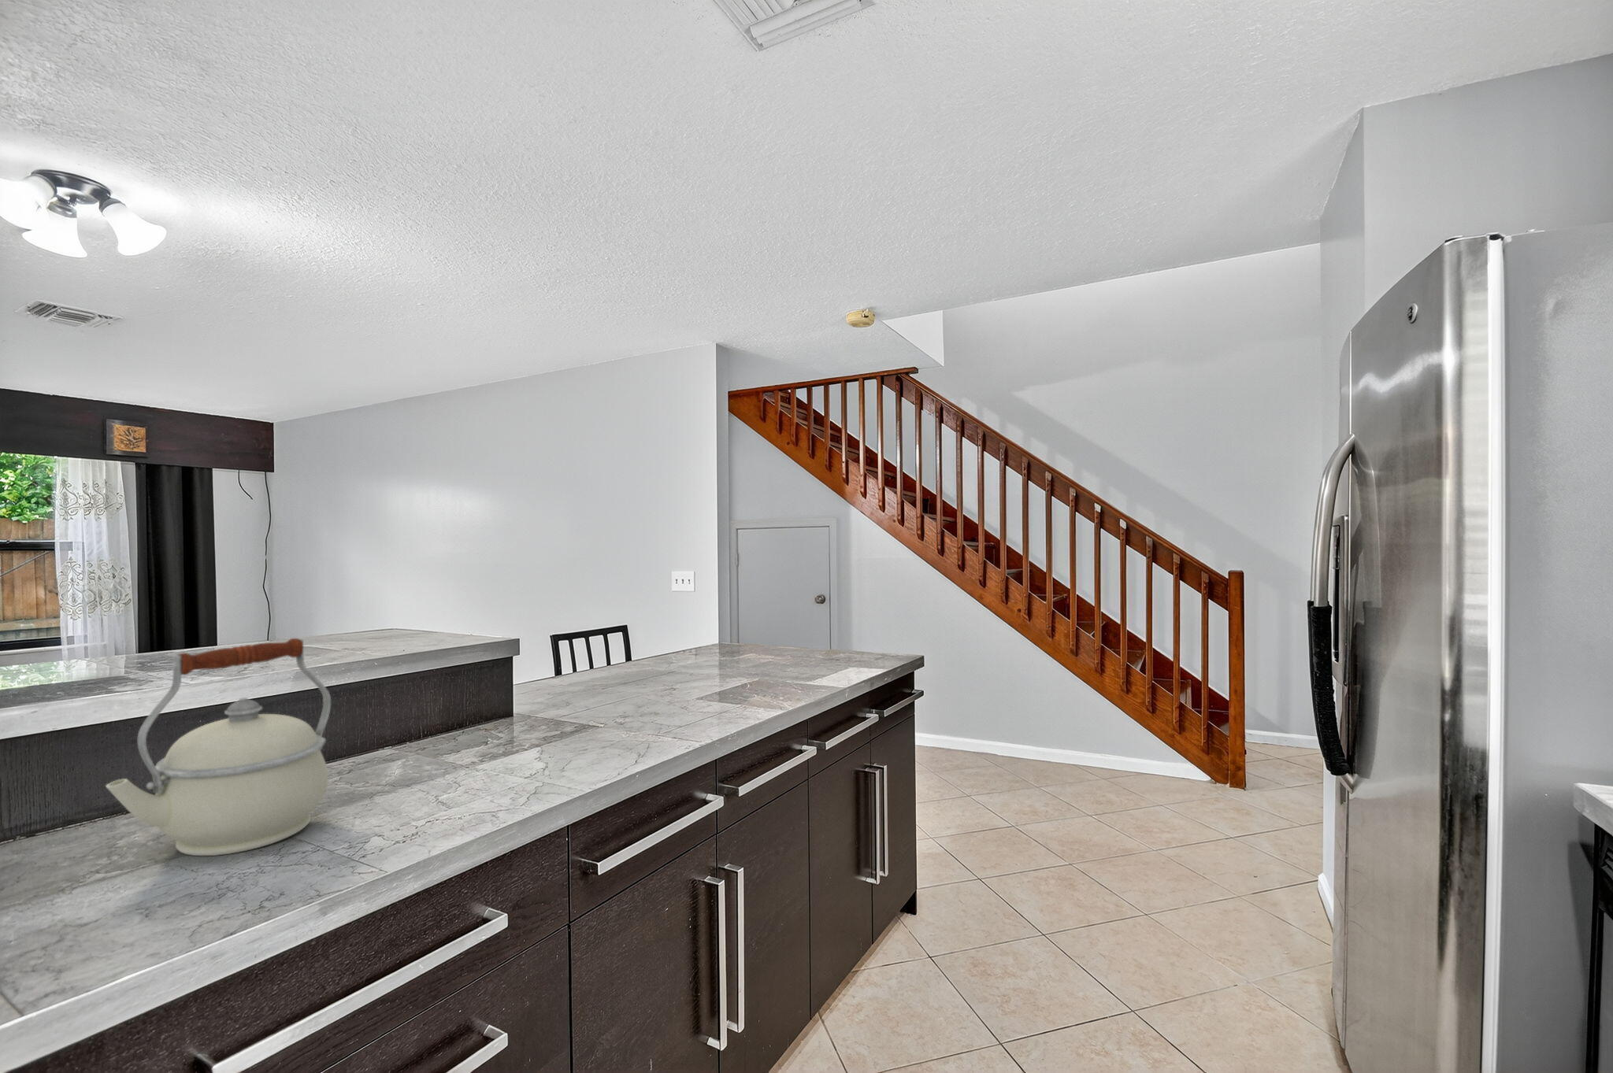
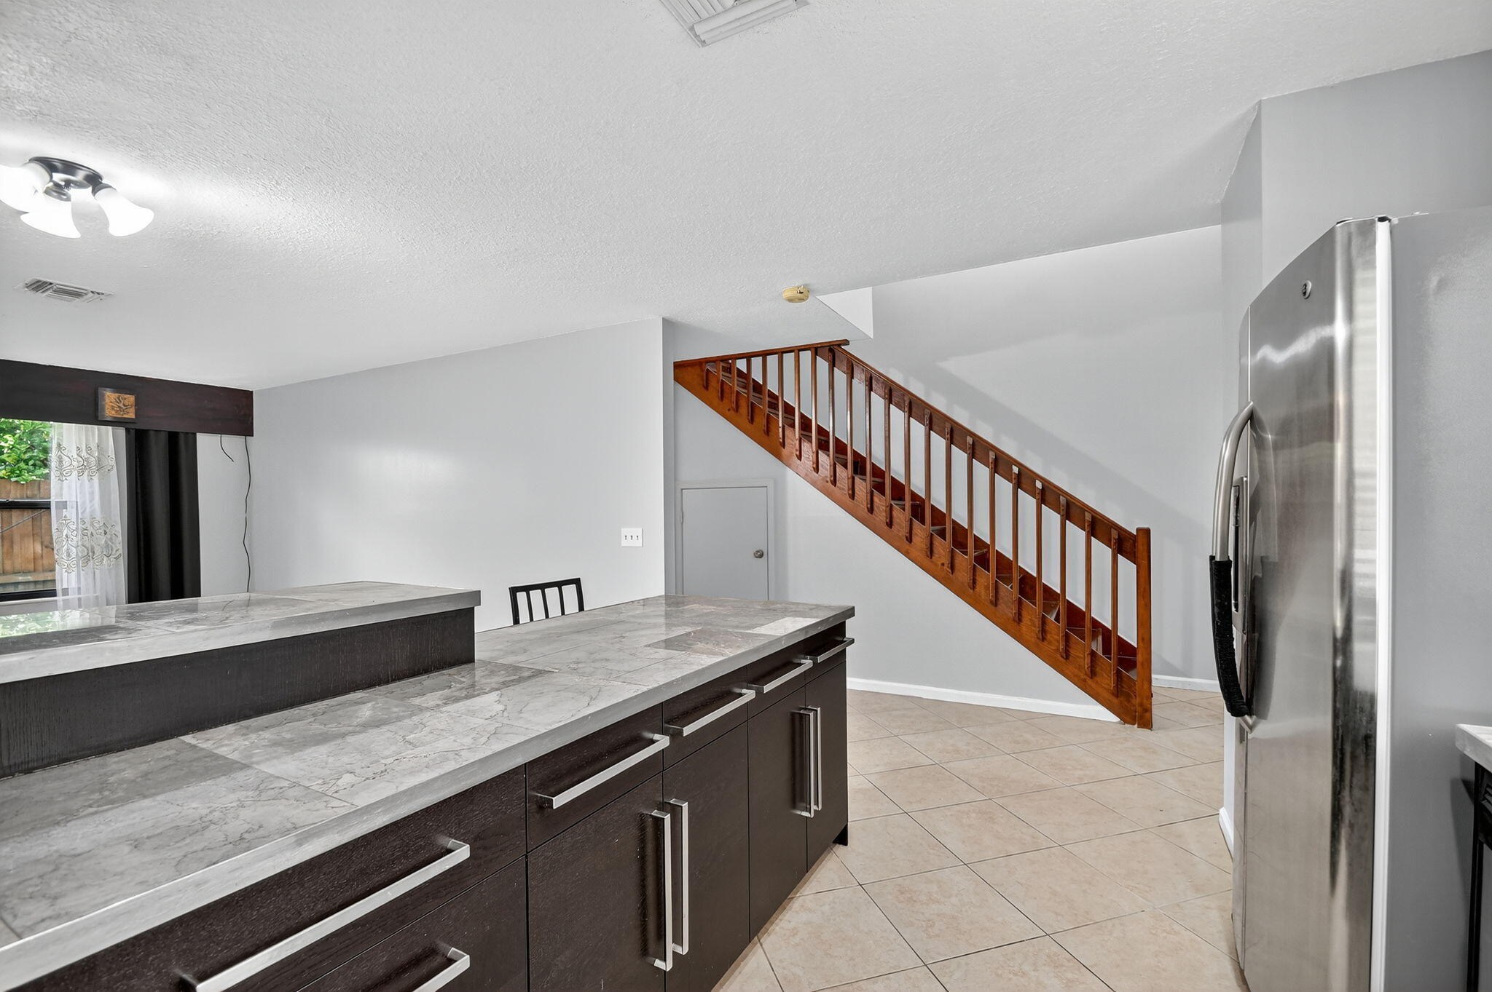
- kettle (230, 742)
